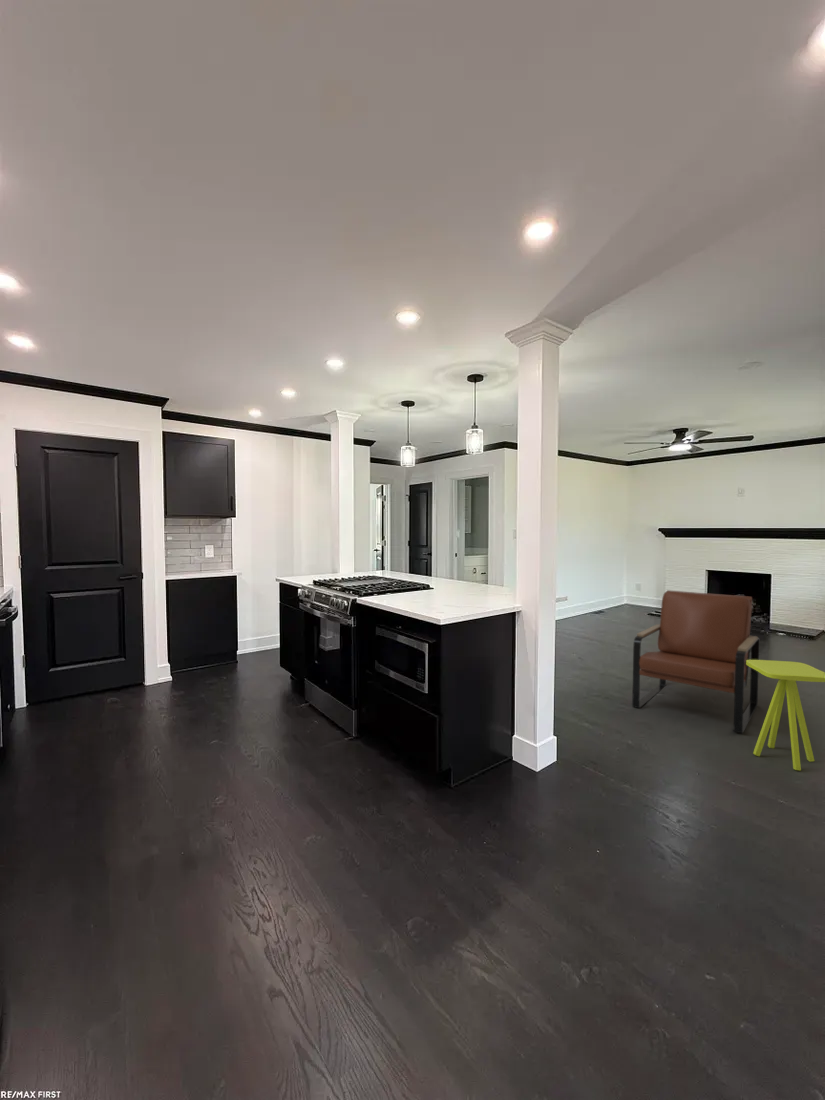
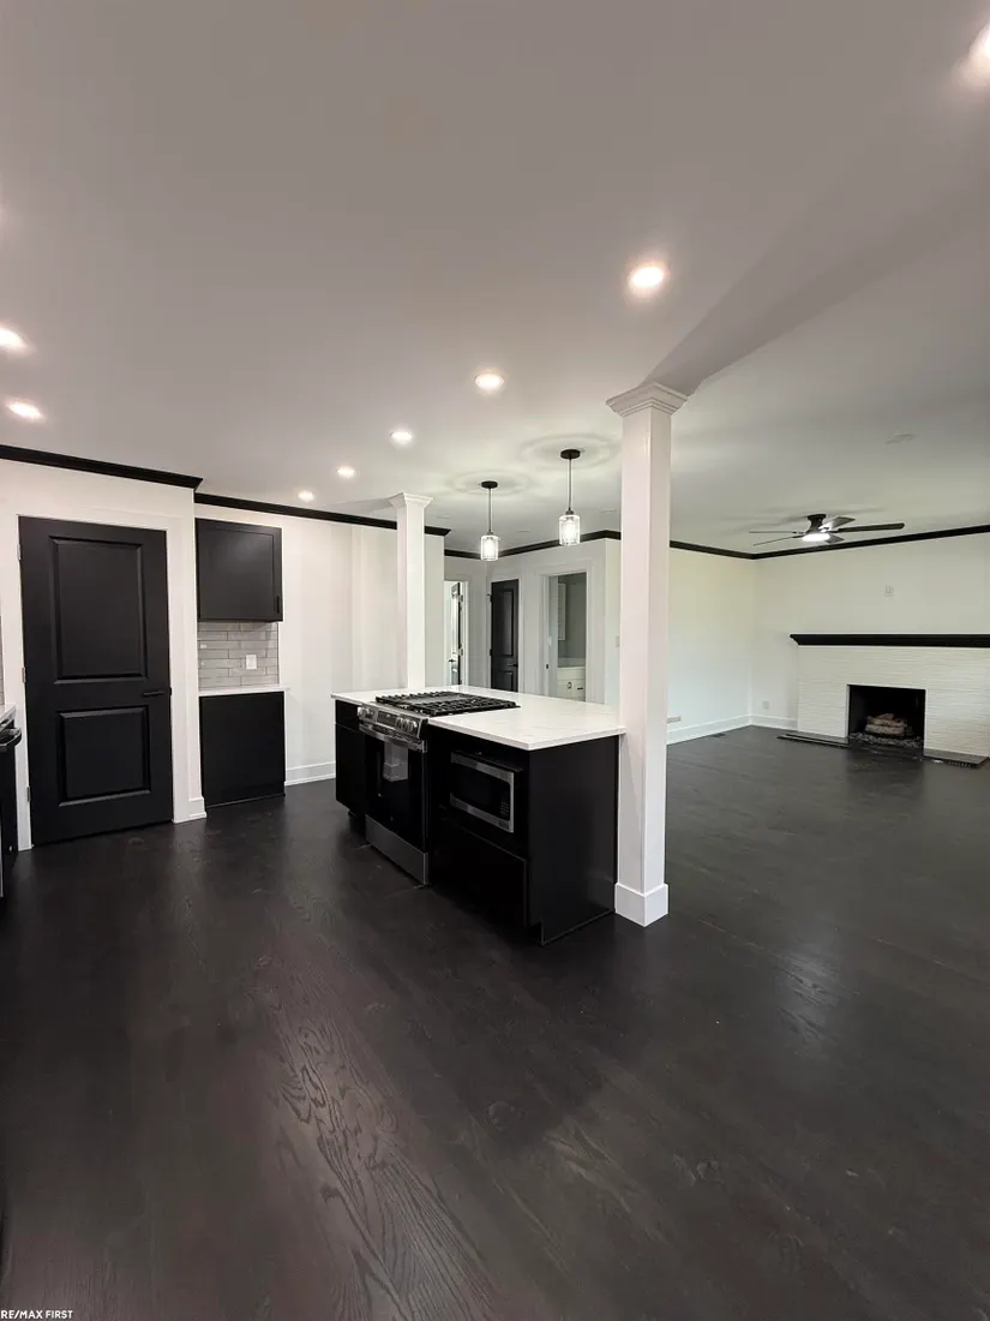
- armchair (695, 652)
- side table (788, 713)
